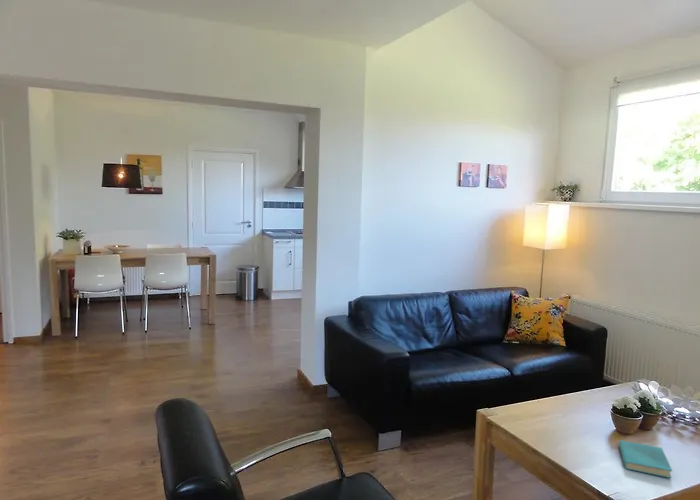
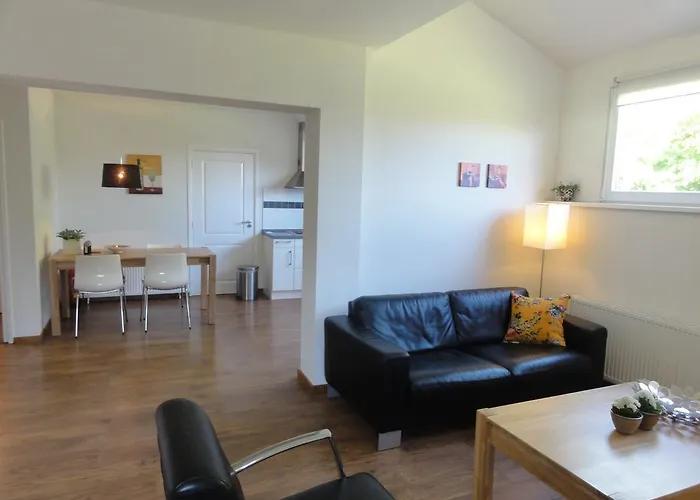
- book (643, 457)
